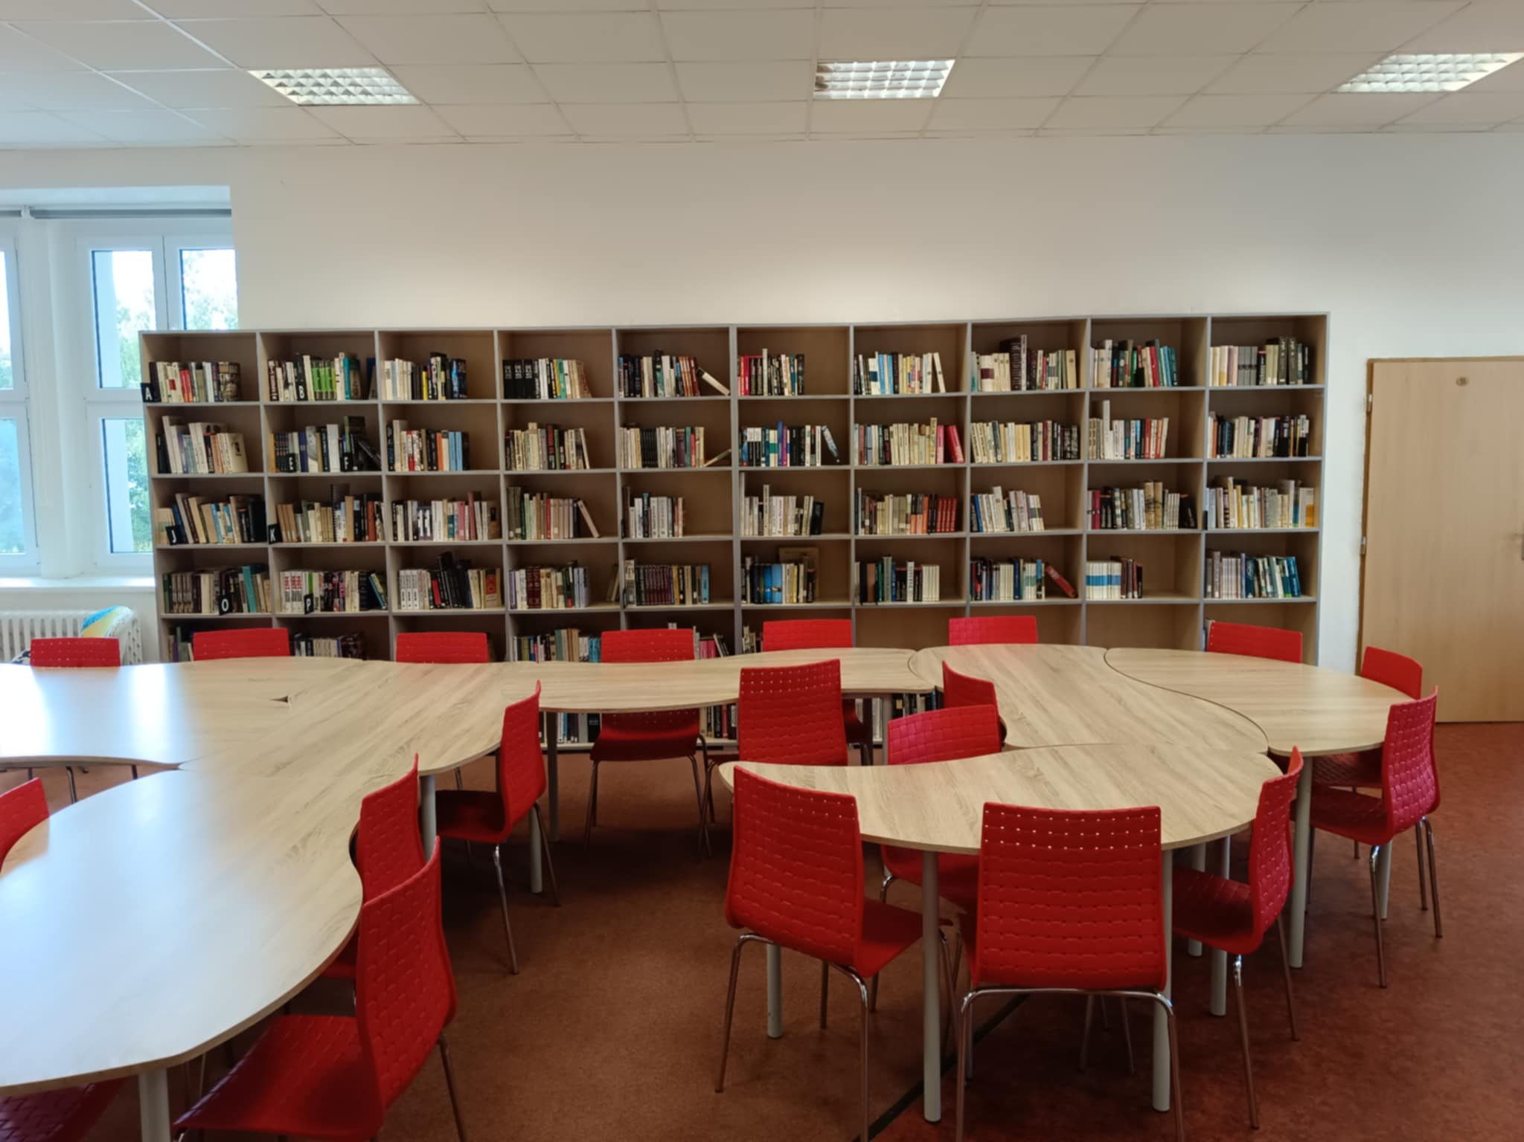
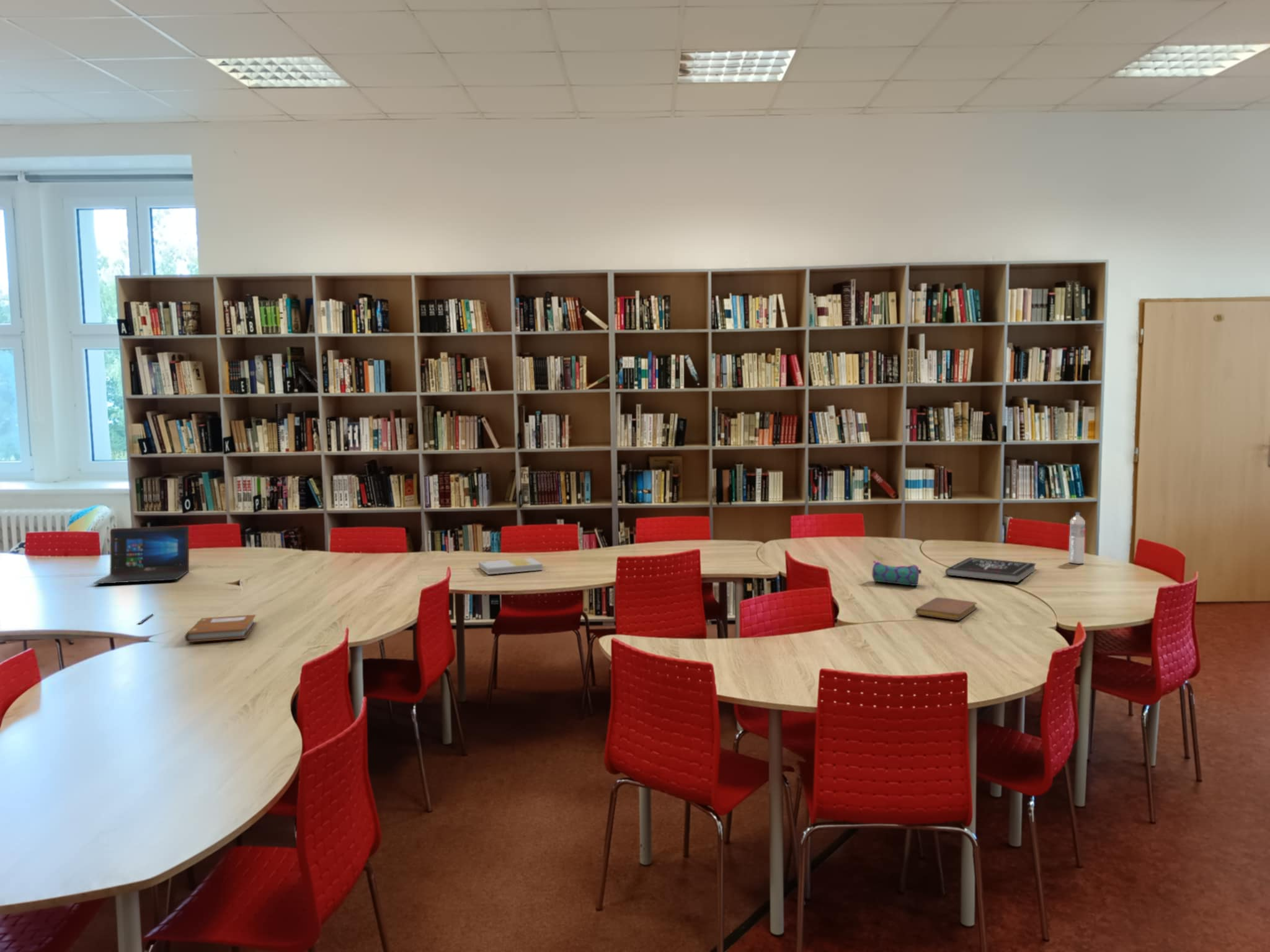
+ book (991, 569)
+ notebook (222, 627)
+ pencil case (895, 573)
+ notebook (946, 608)
+ pen (146, 619)
+ laptop (143, 554)
+ water bottle (1077, 537)
+ book (510, 566)
